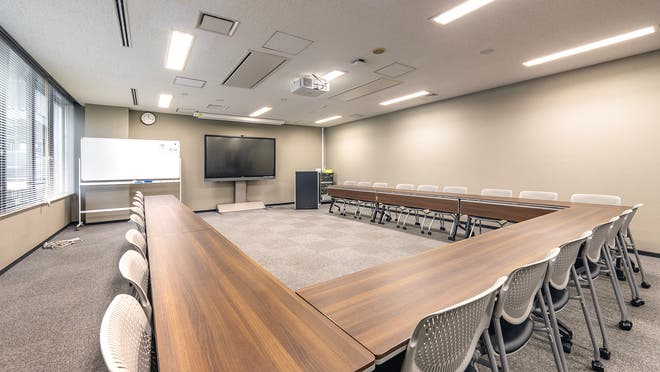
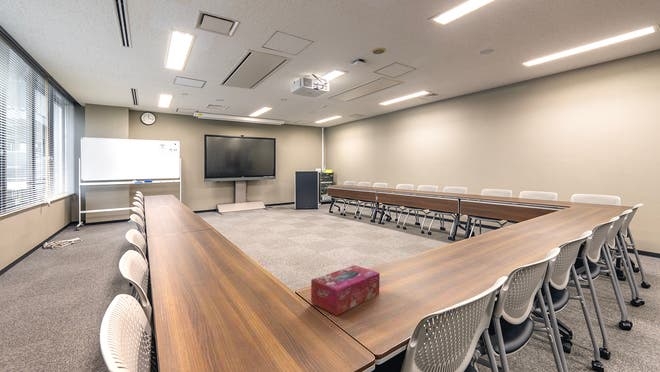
+ tissue box (346, 287)
